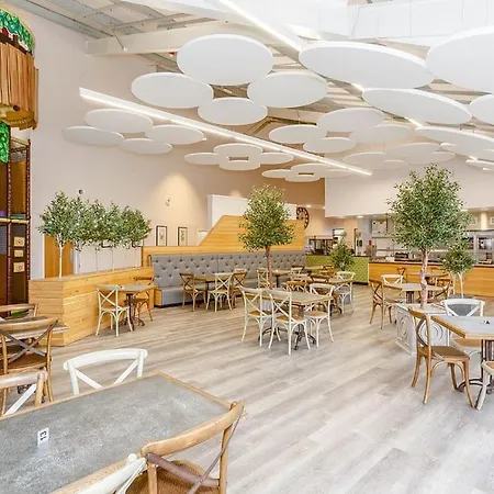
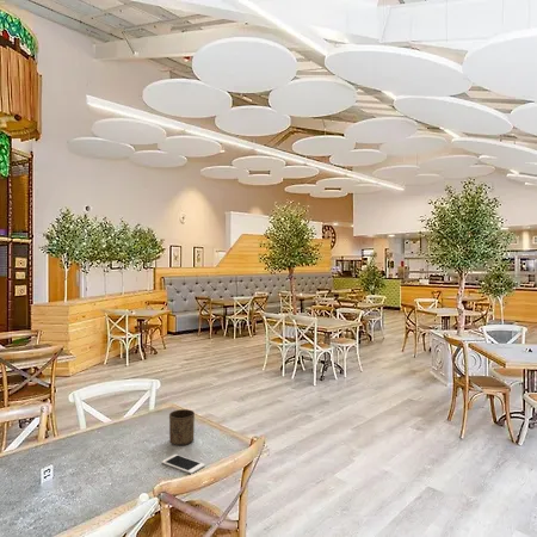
+ cup (181, 426)
+ cell phone (183, 463)
